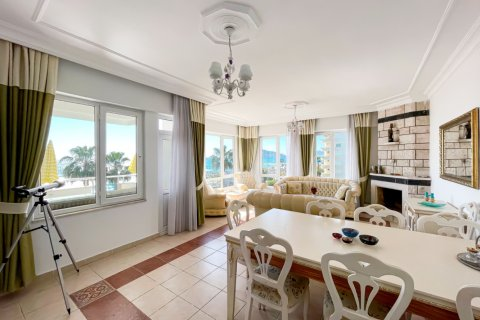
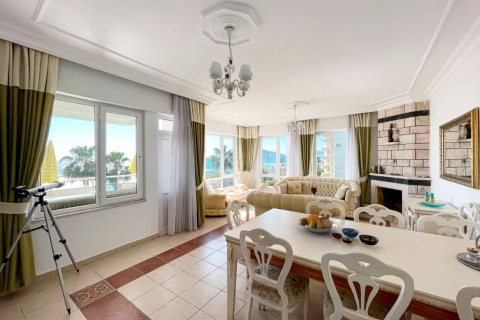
+ fruit bowl (316, 221)
